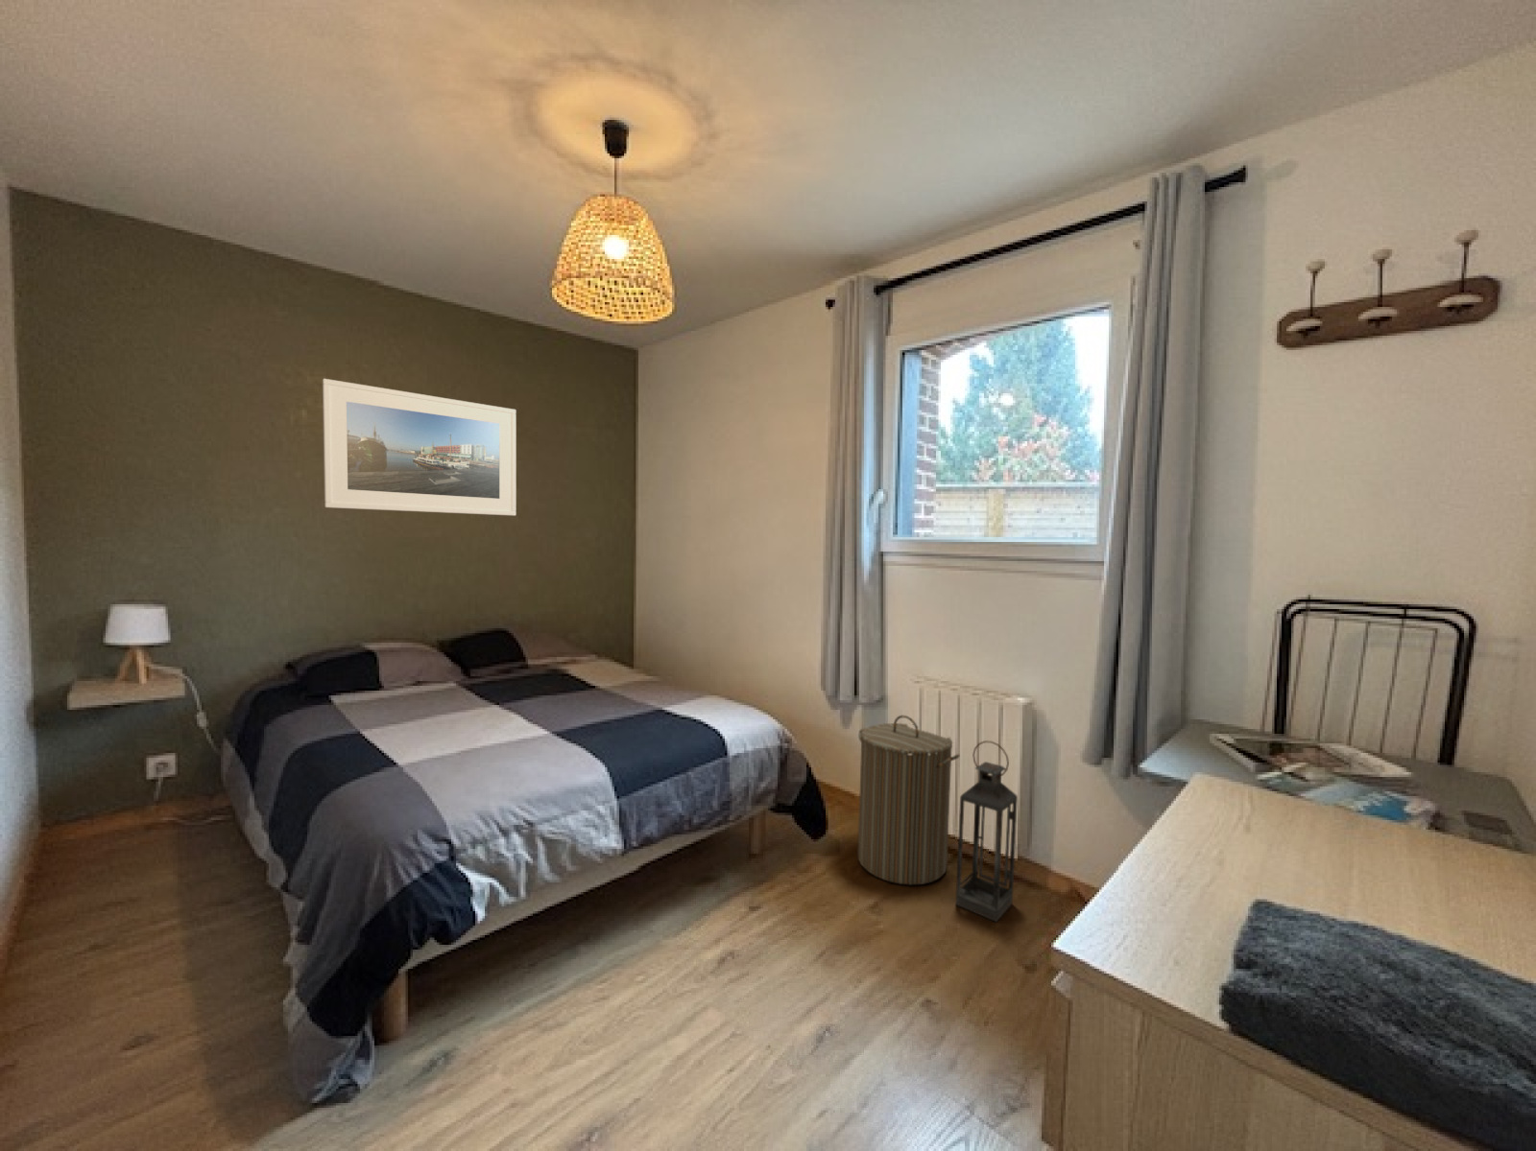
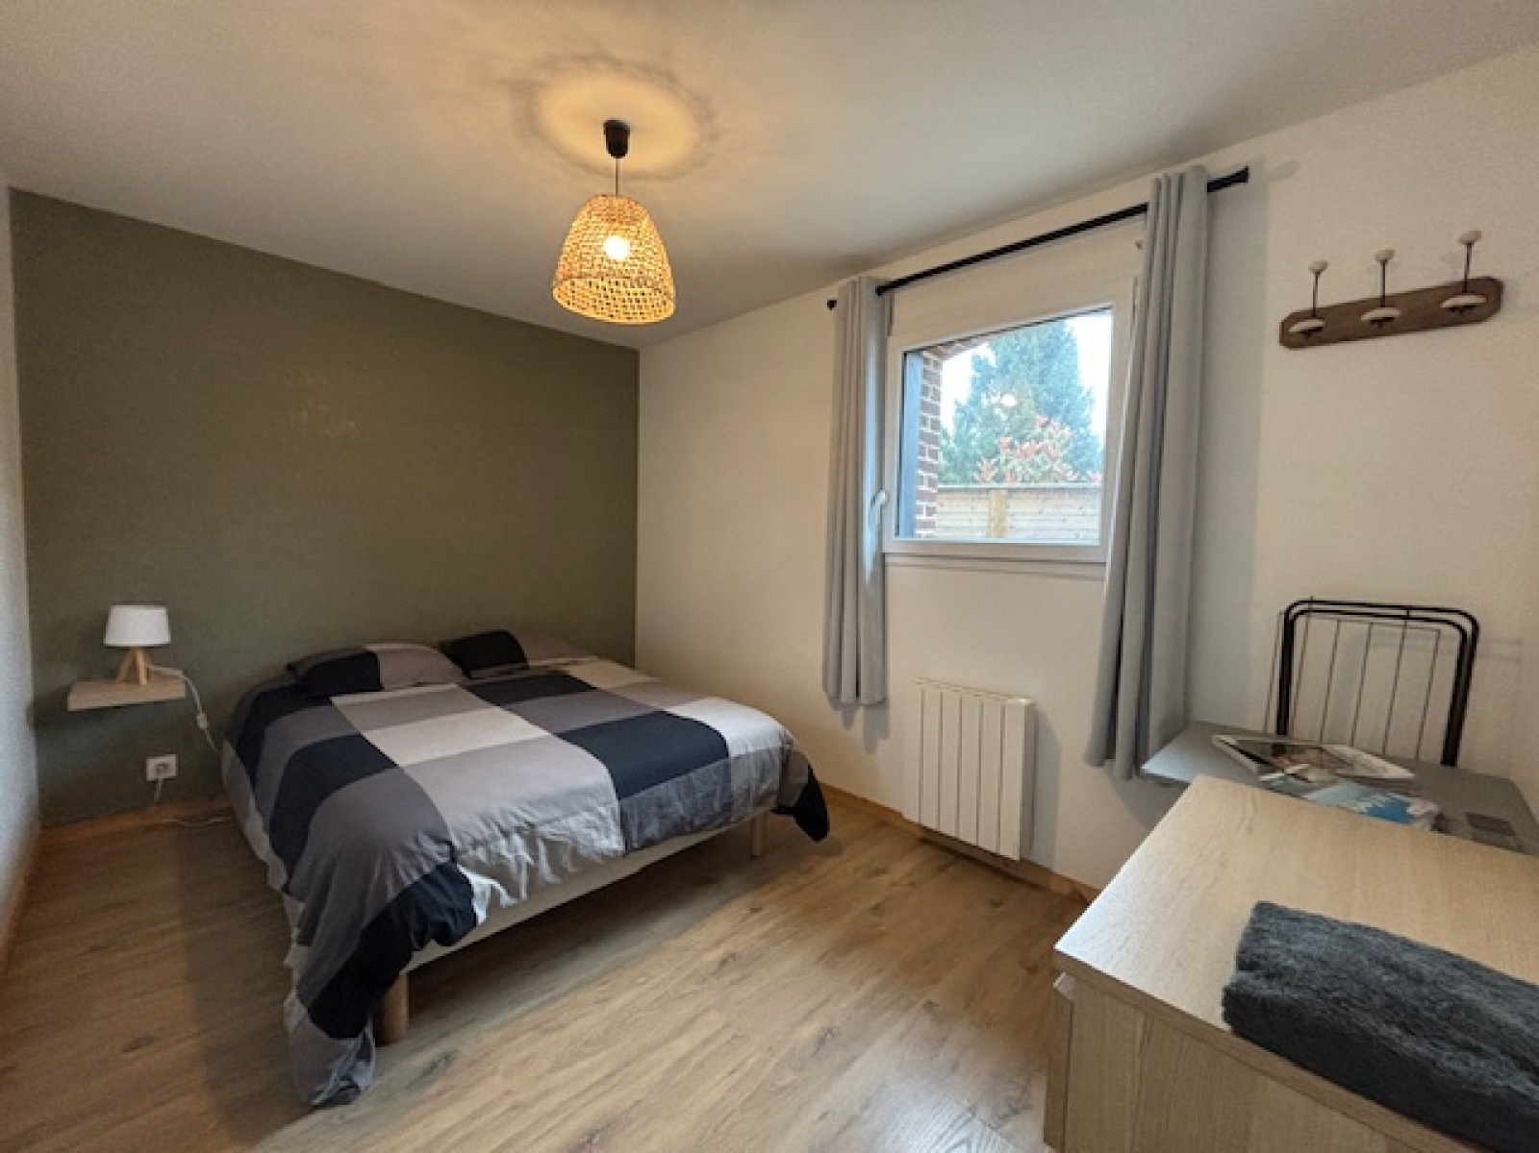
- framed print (428, 453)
- laundry hamper (903, 788)
- lantern (983, 823)
